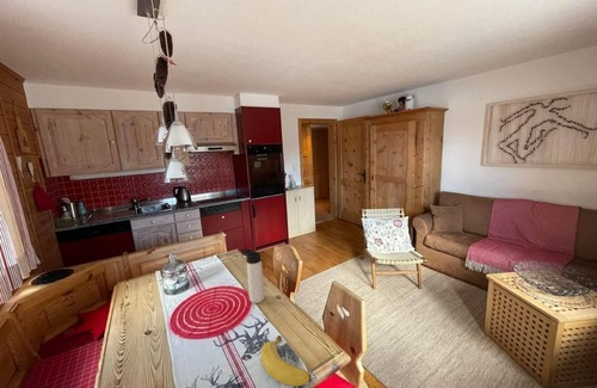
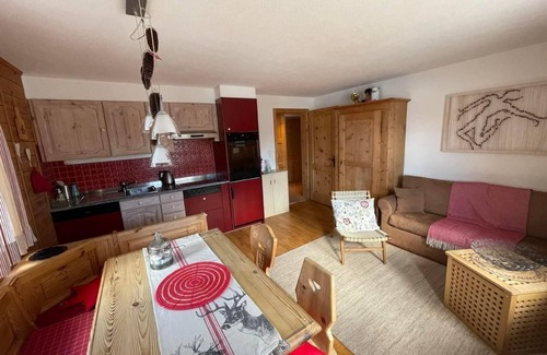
- thermos bottle (252, 275)
- banana (284, 361)
